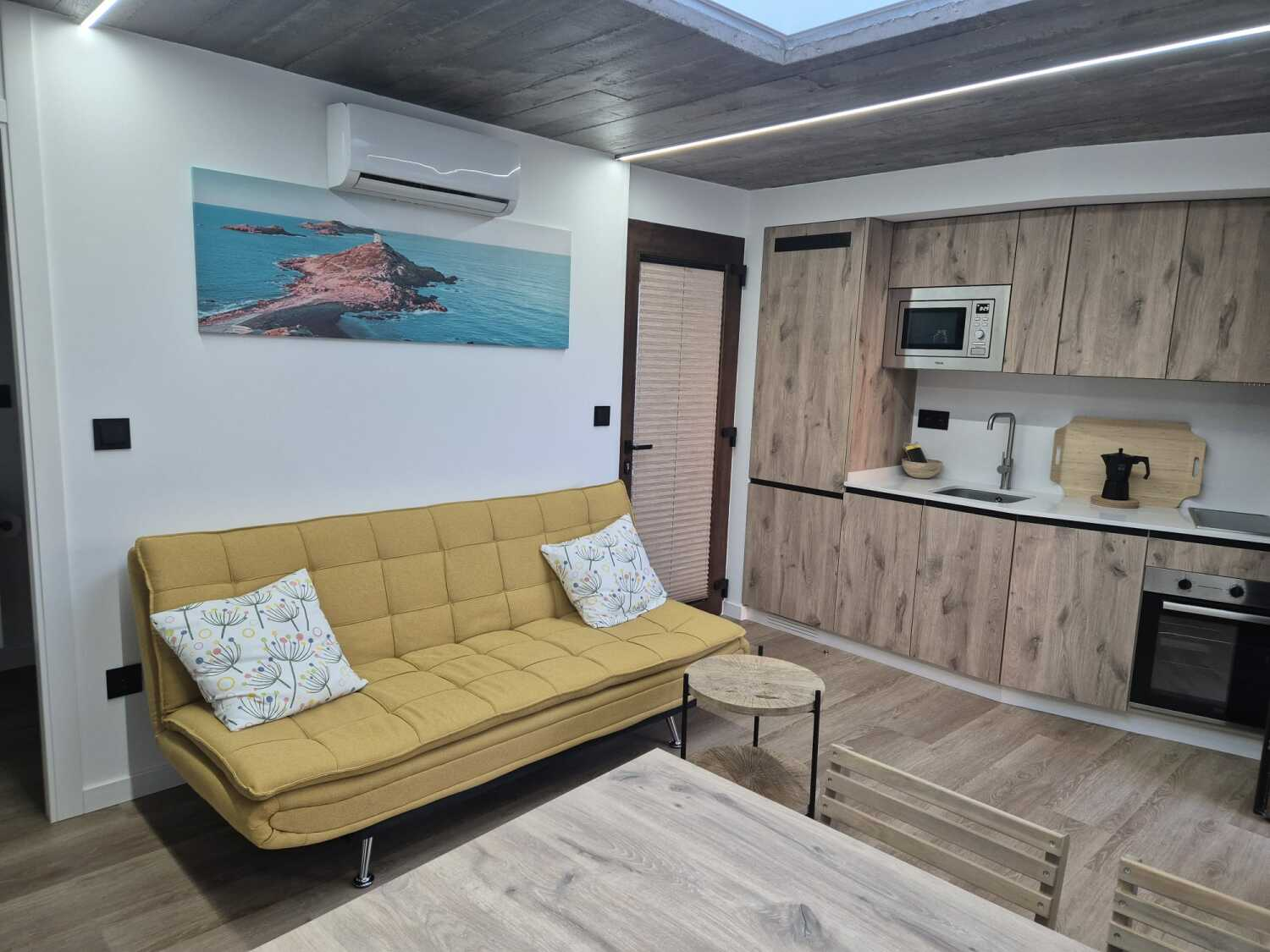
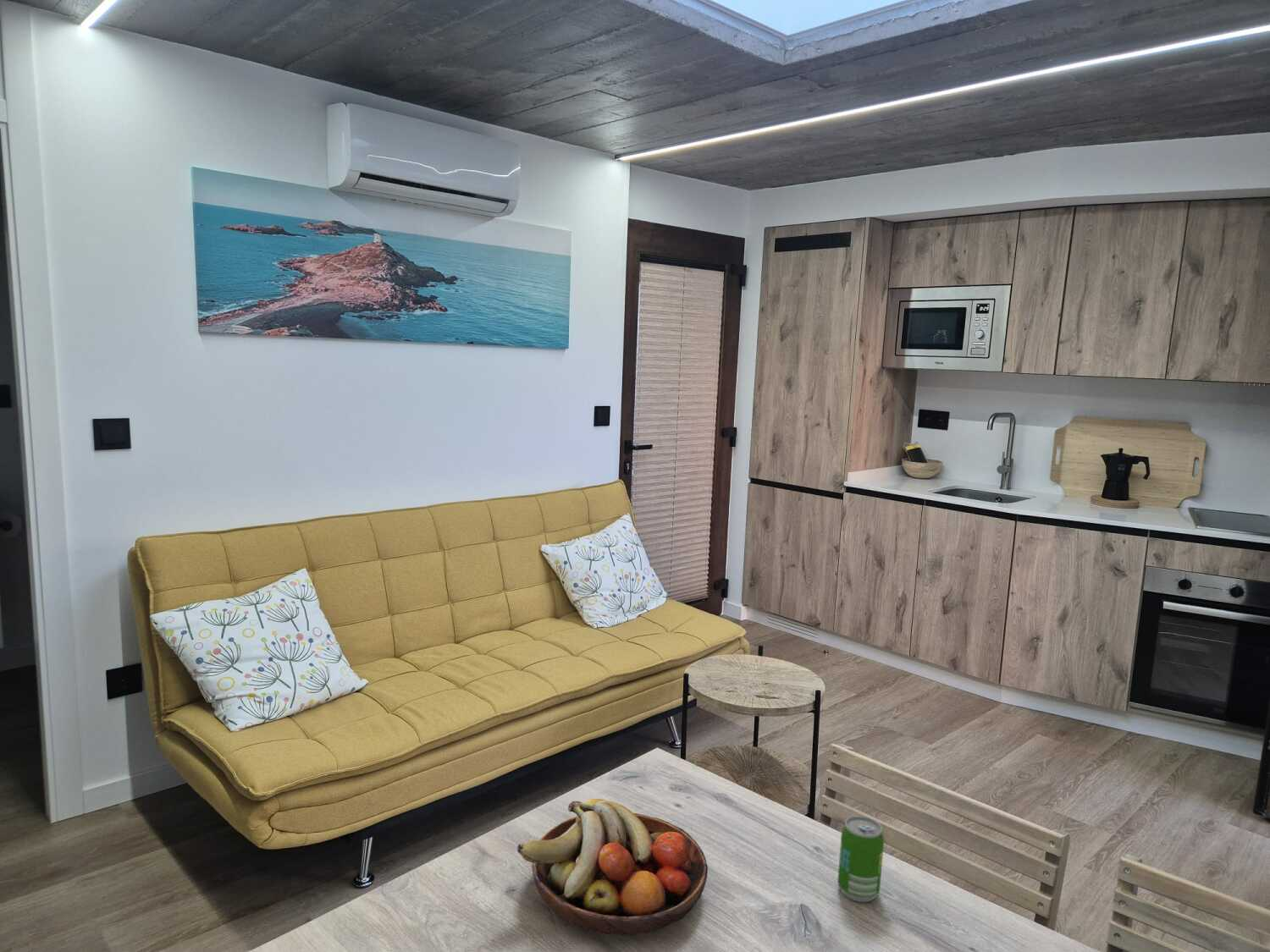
+ soda can (860, 856)
+ fruit bowl (619, 853)
